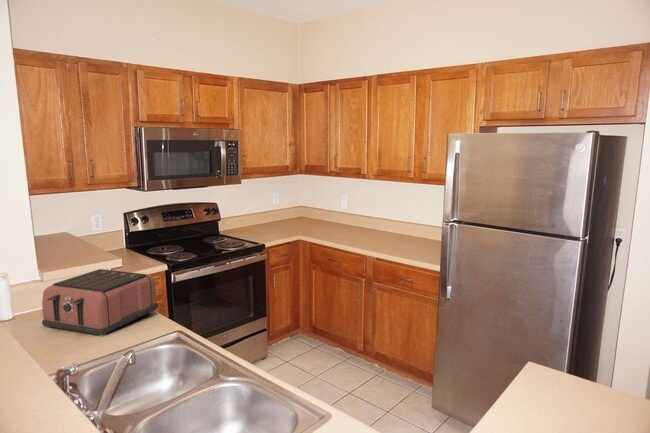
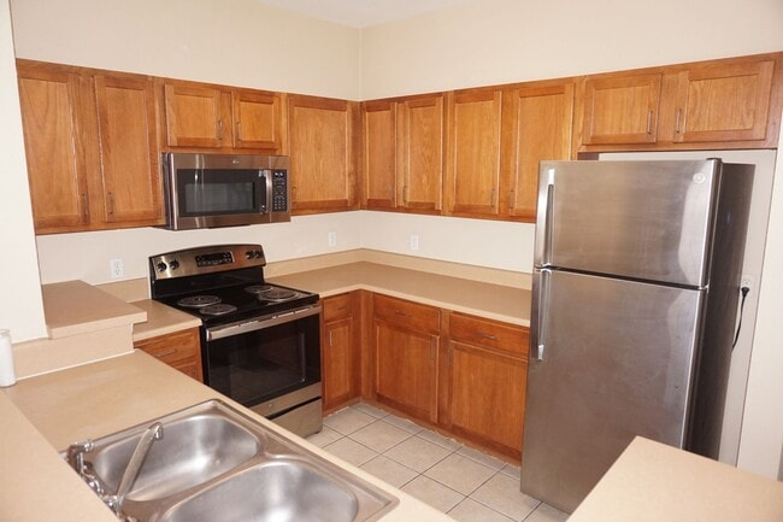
- toaster (99, 300)
